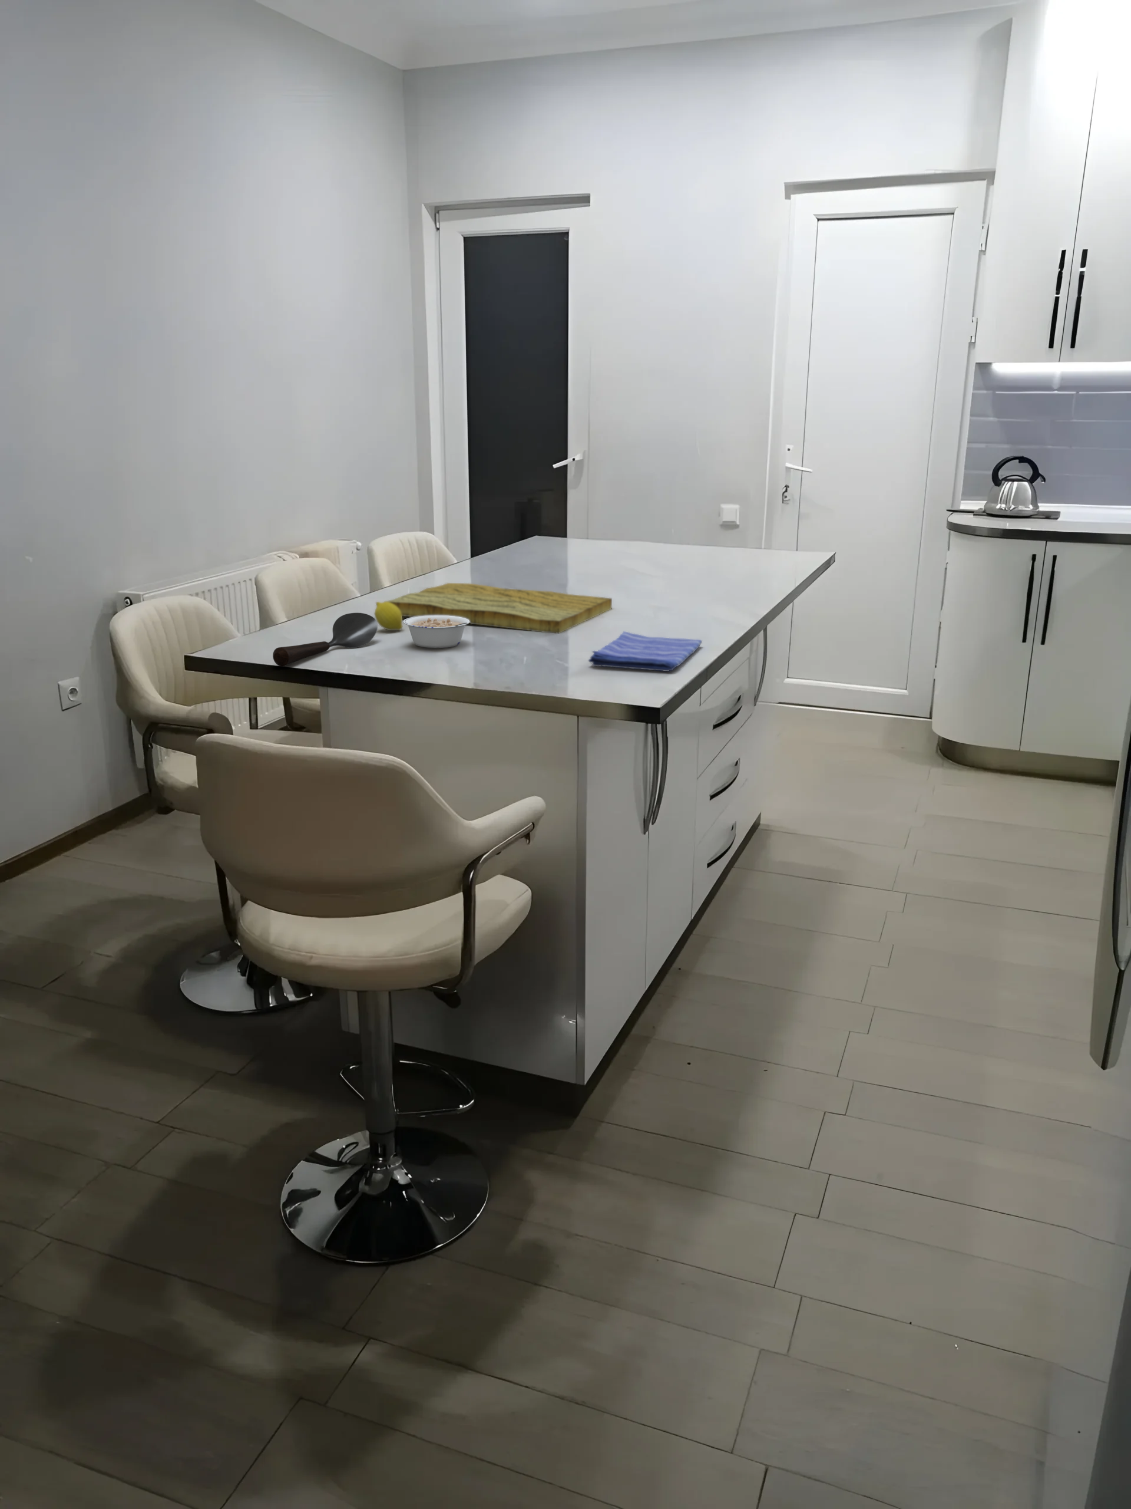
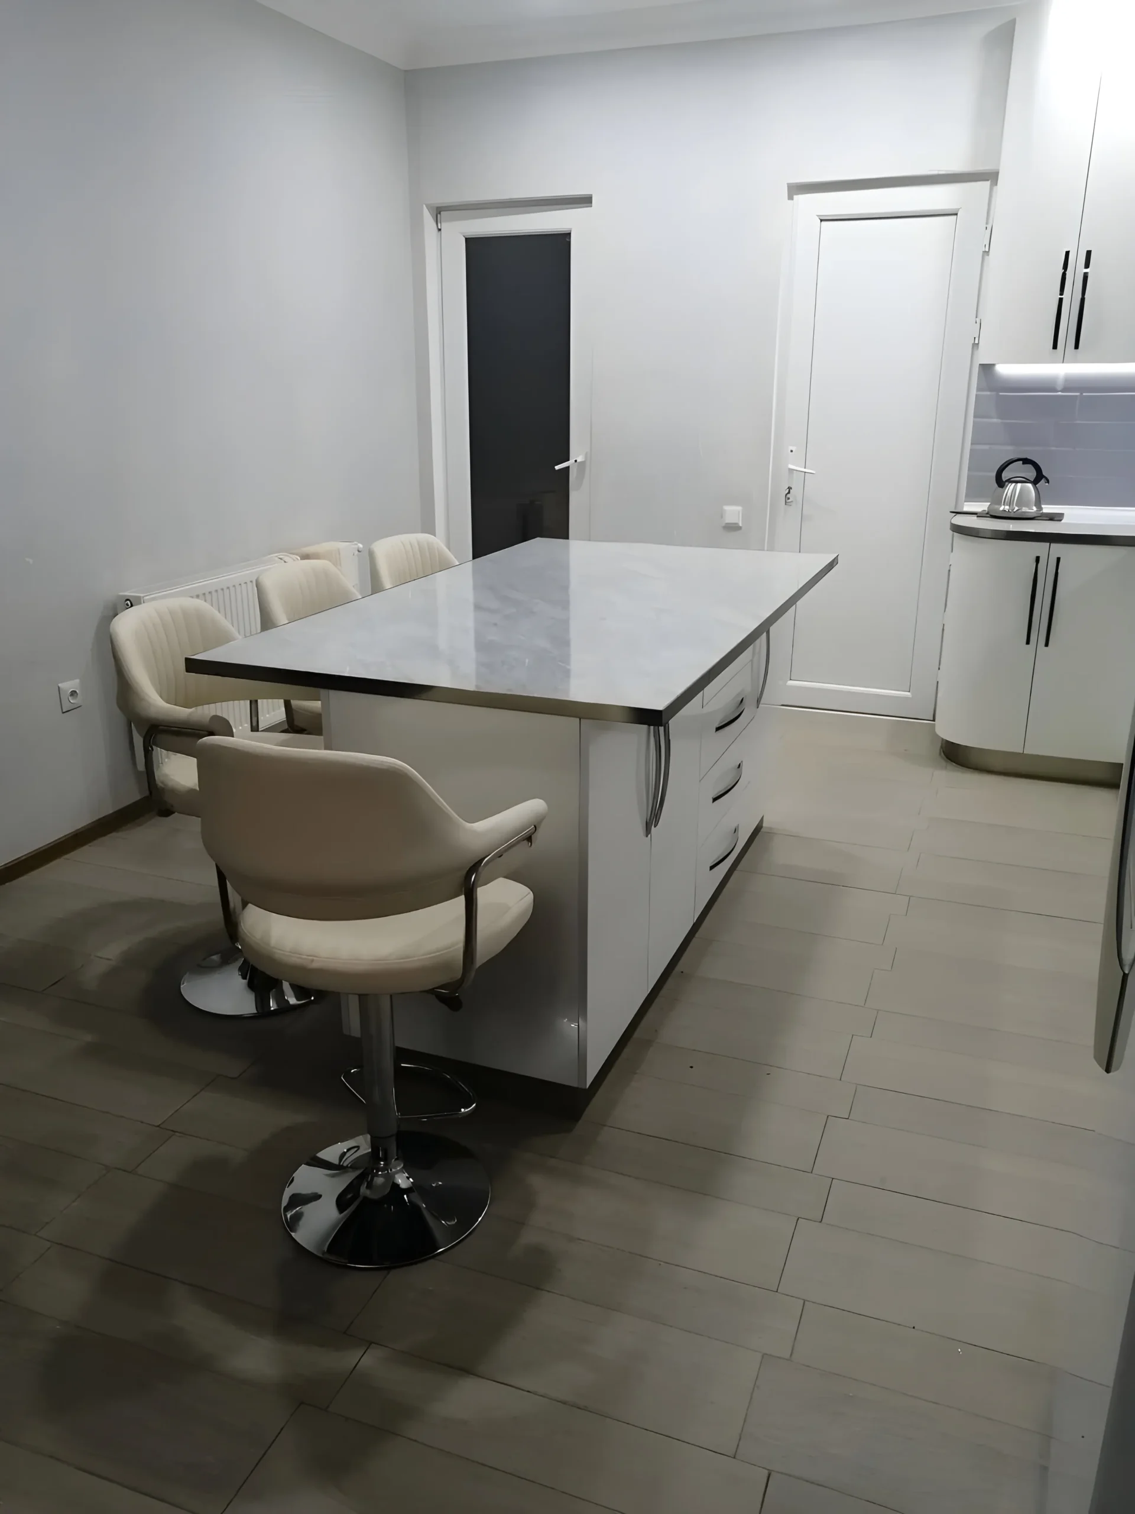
- cutting board (499, 604)
- legume (438, 630)
- dish towel (646, 649)
- spoon (330, 640)
- fruit (388, 615)
